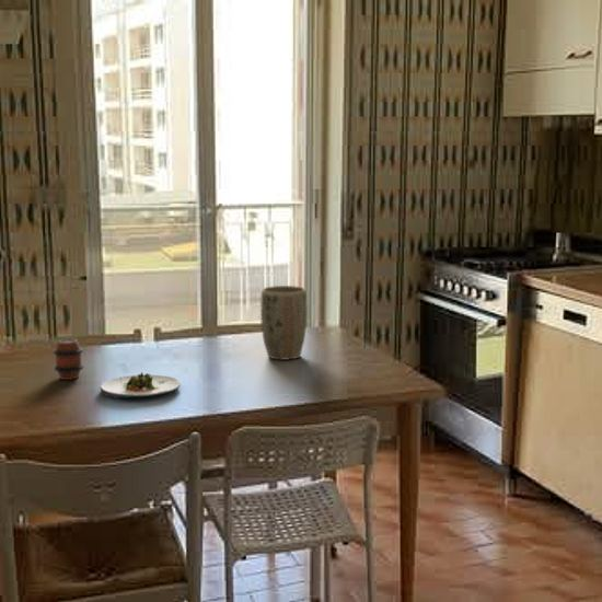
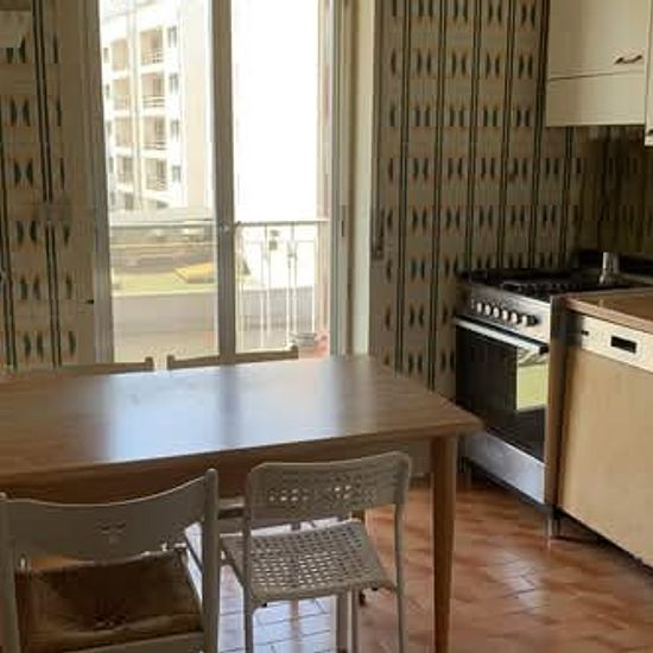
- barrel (68, 359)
- salad plate (140, 381)
- plant pot (283, 322)
